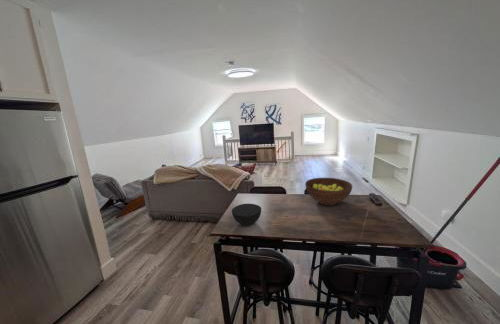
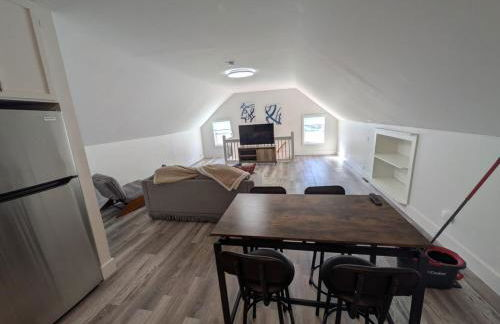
- bowl (247, 216)
- fruit bowl (327, 193)
